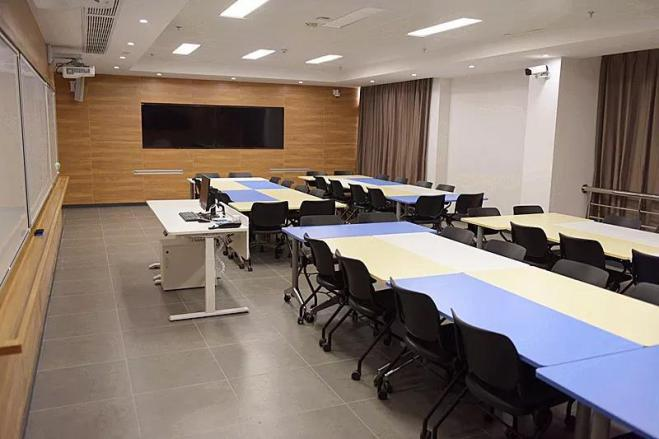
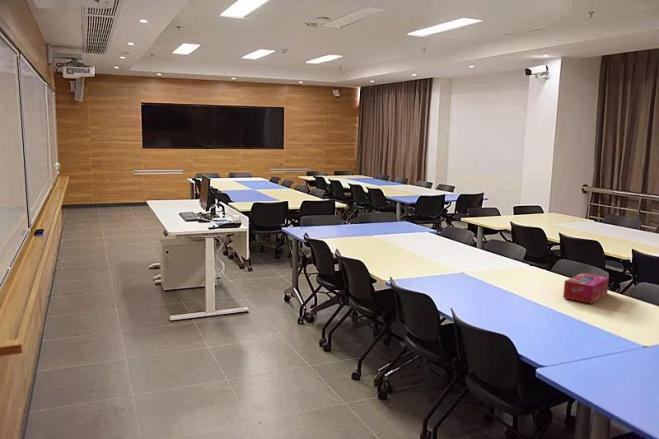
+ tissue box (586, 287)
